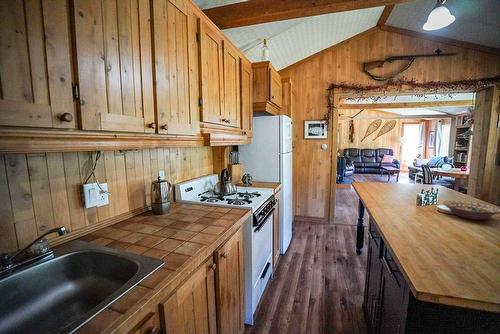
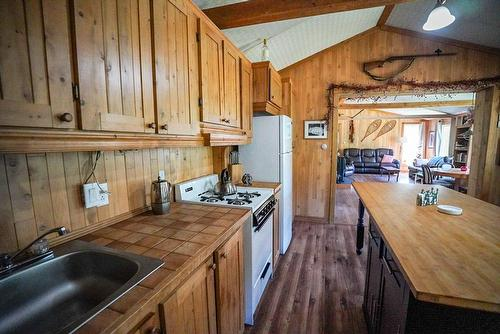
- decorative bowl (470, 211)
